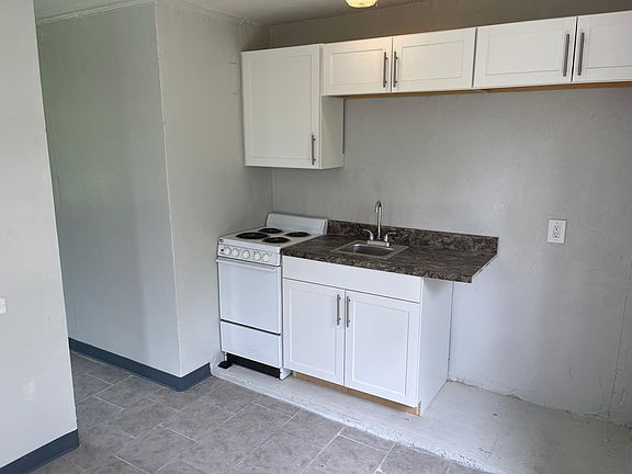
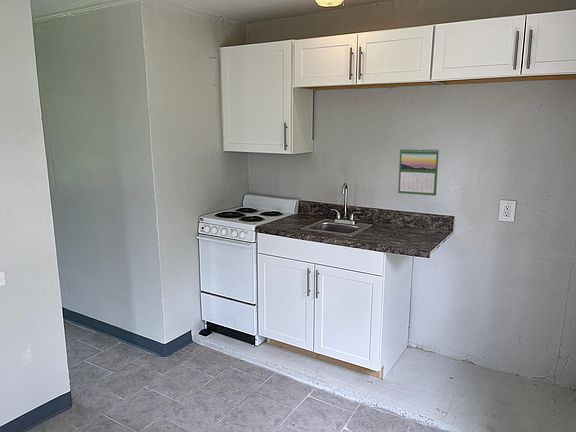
+ calendar (417, 171)
